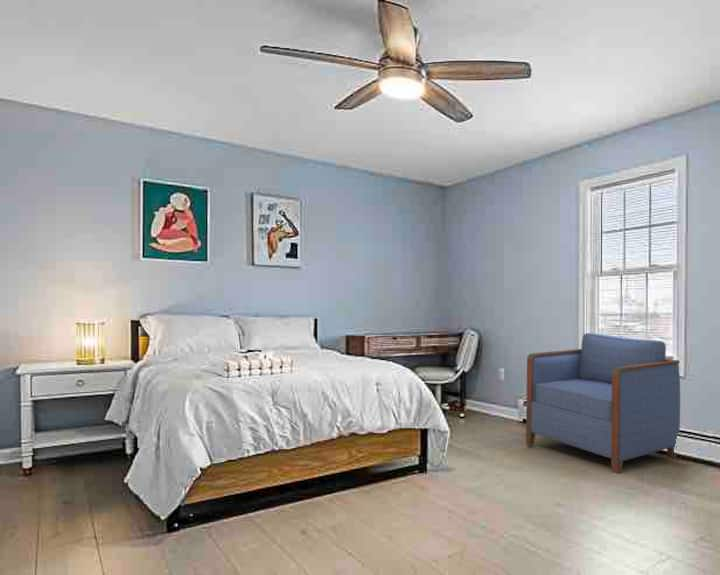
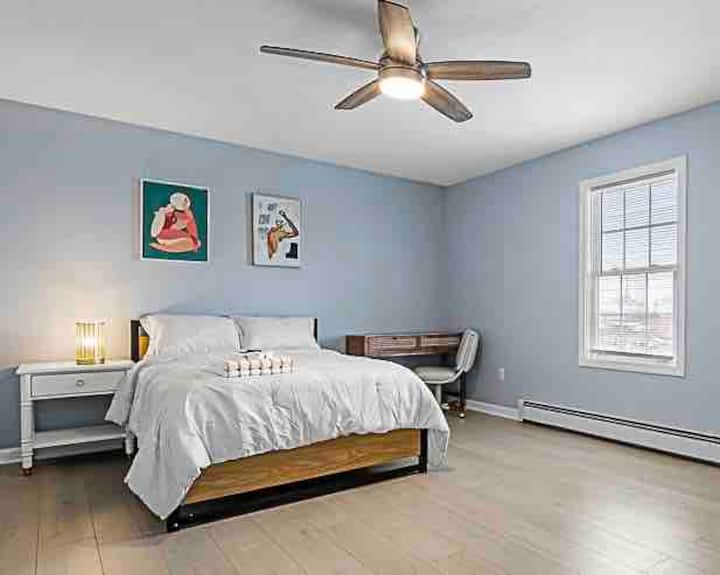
- armchair (600, 394)
